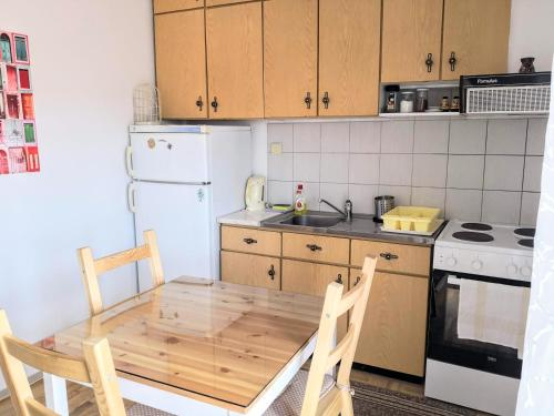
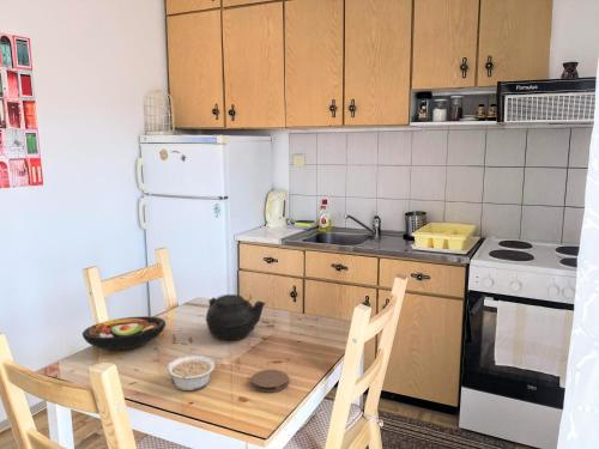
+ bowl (125, 333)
+ legume (192, 372)
+ coaster (270, 380)
+ teapot (236, 317)
